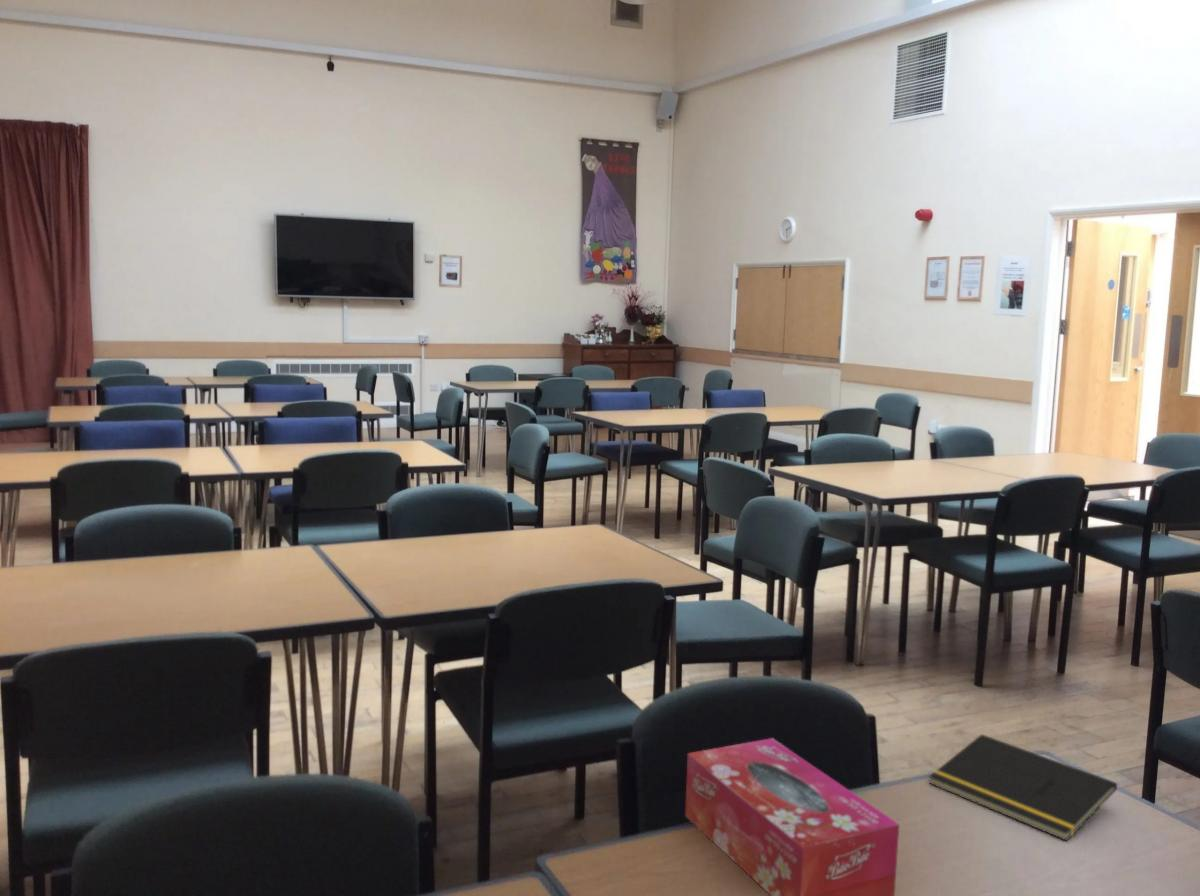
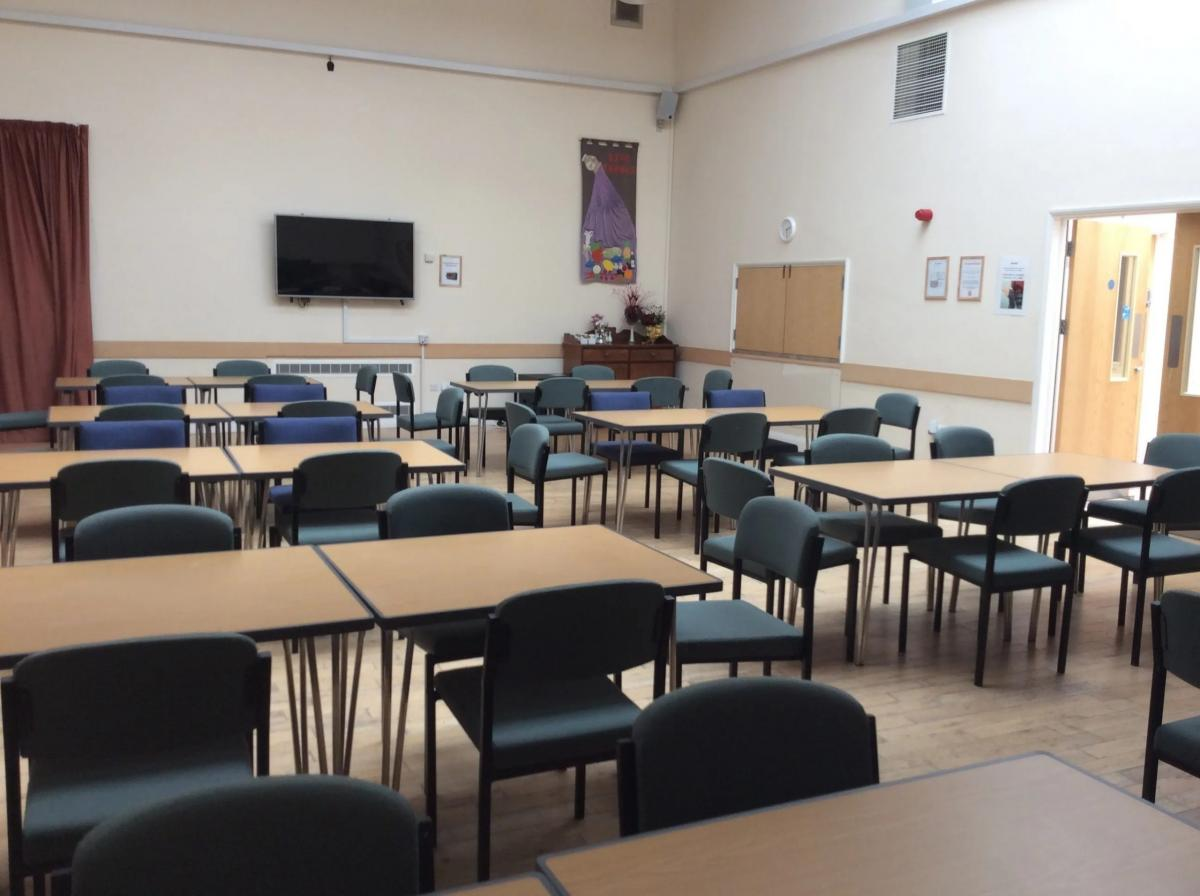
- notepad (1020, 783)
- tissue box (784, 819)
